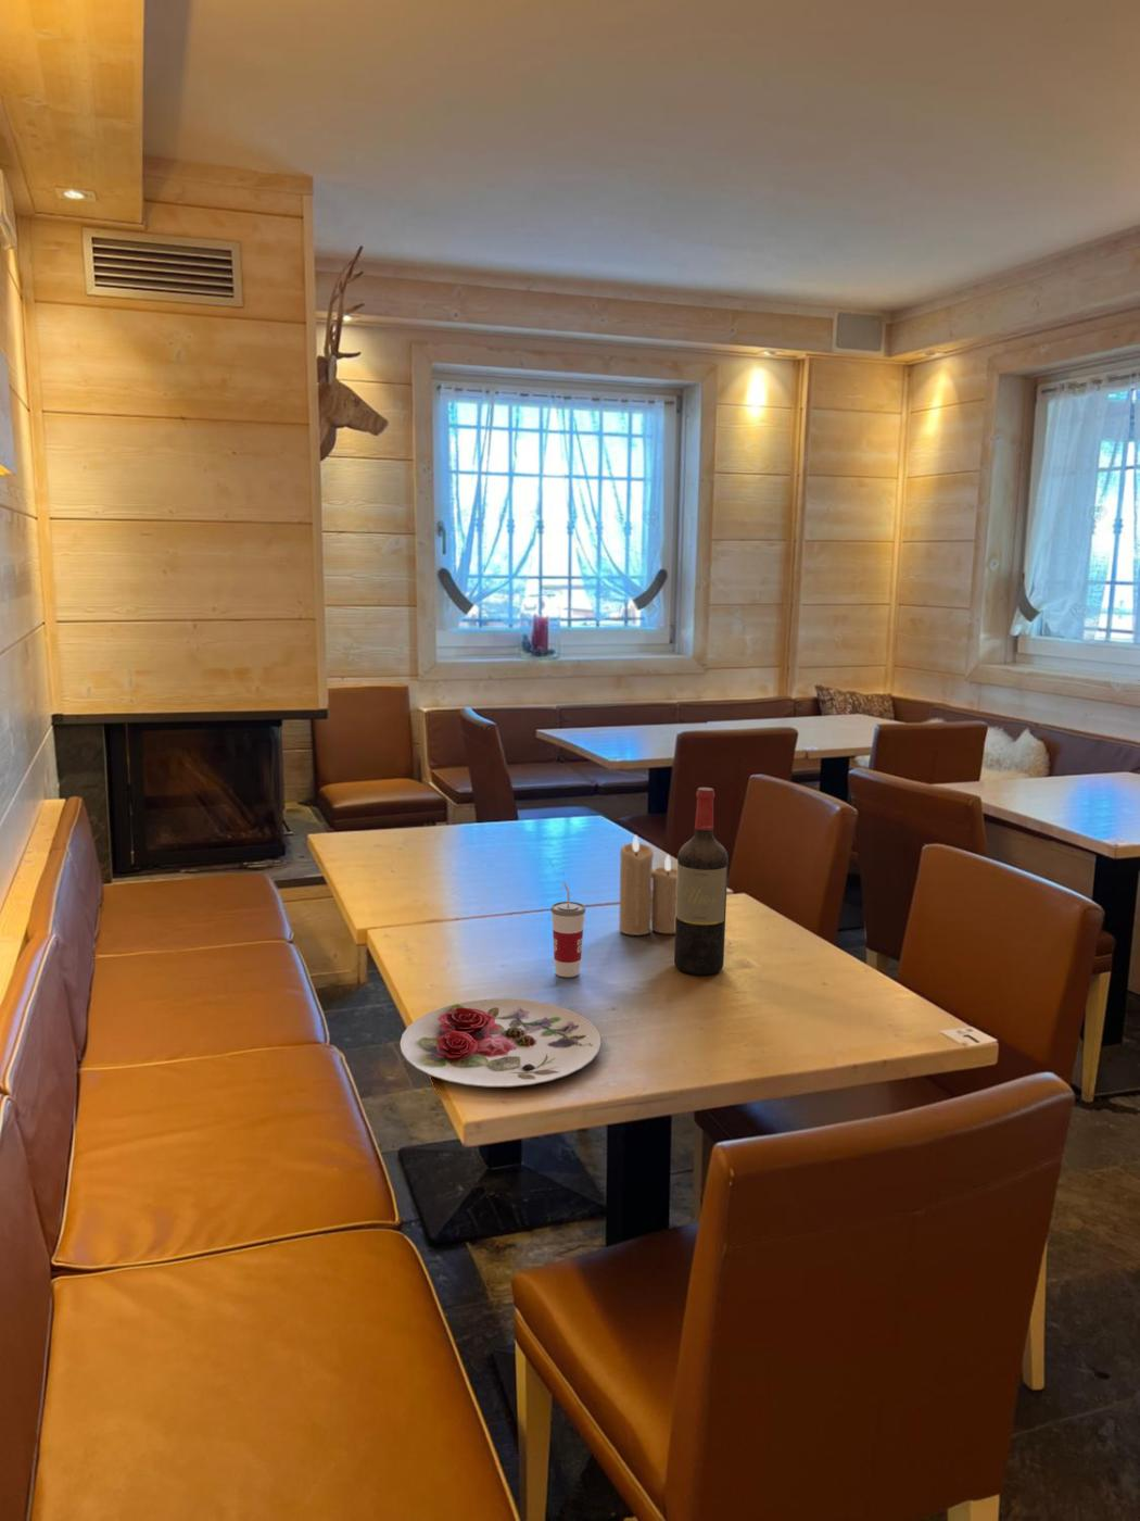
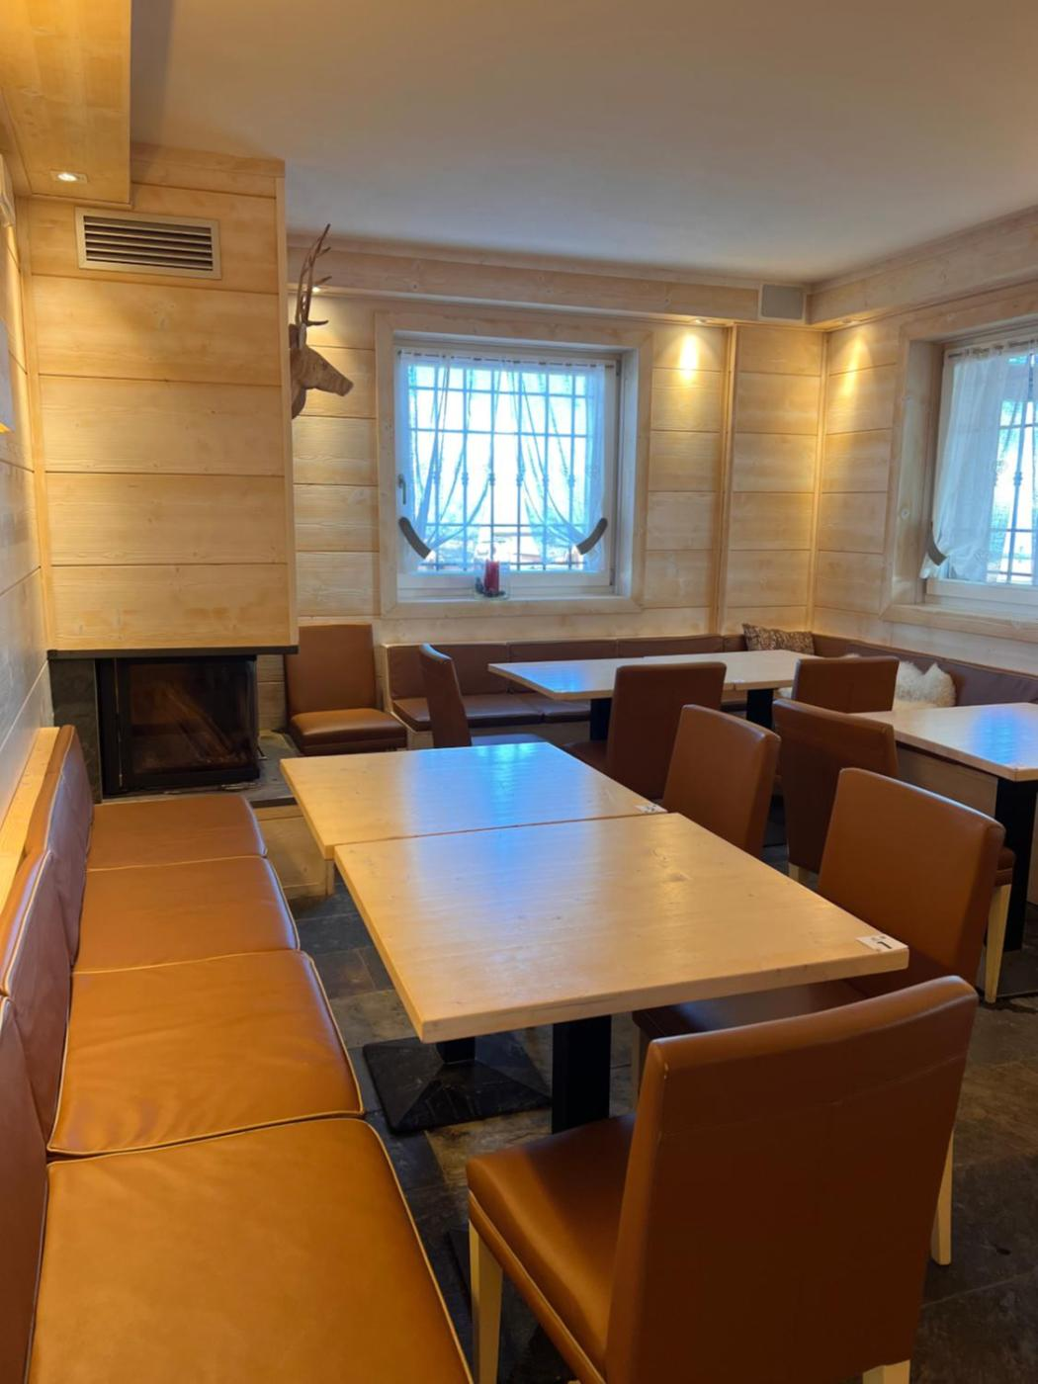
- wine bottle (702, 879)
- cup (568, 928)
- plate (501, 1037)
- candle (653, 883)
